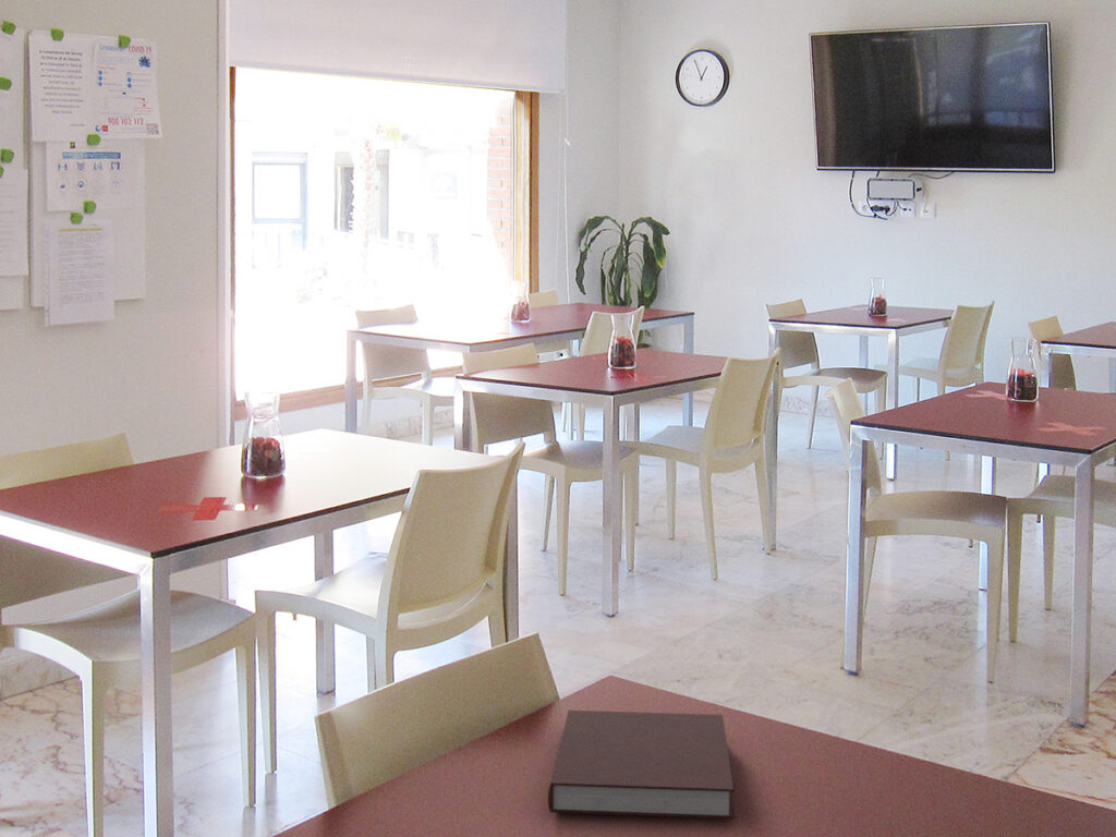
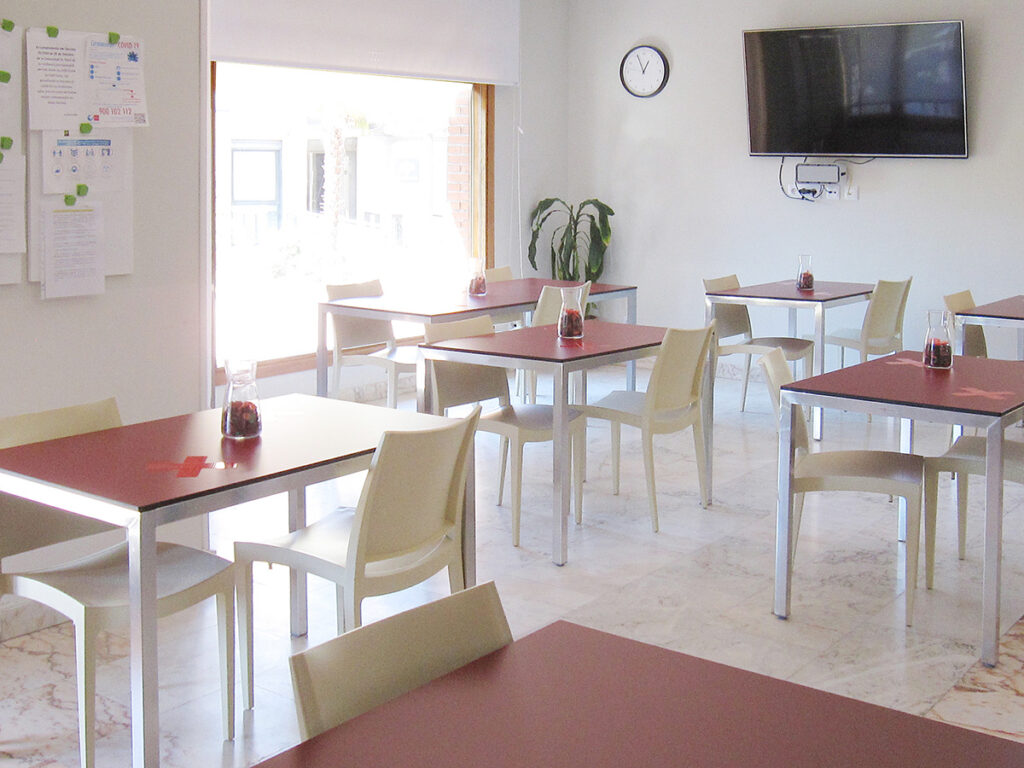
- notebook (642, 760)
